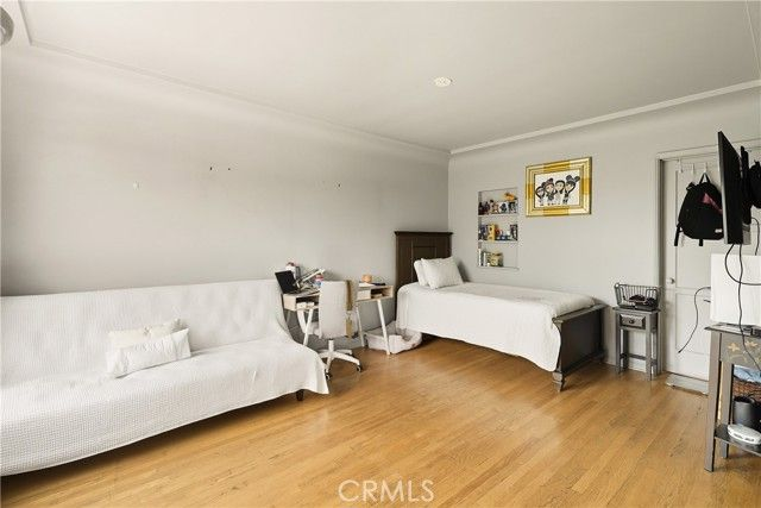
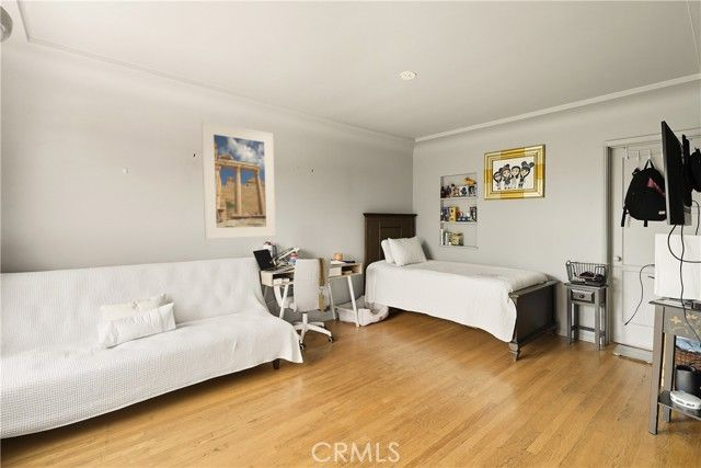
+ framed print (241, 182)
